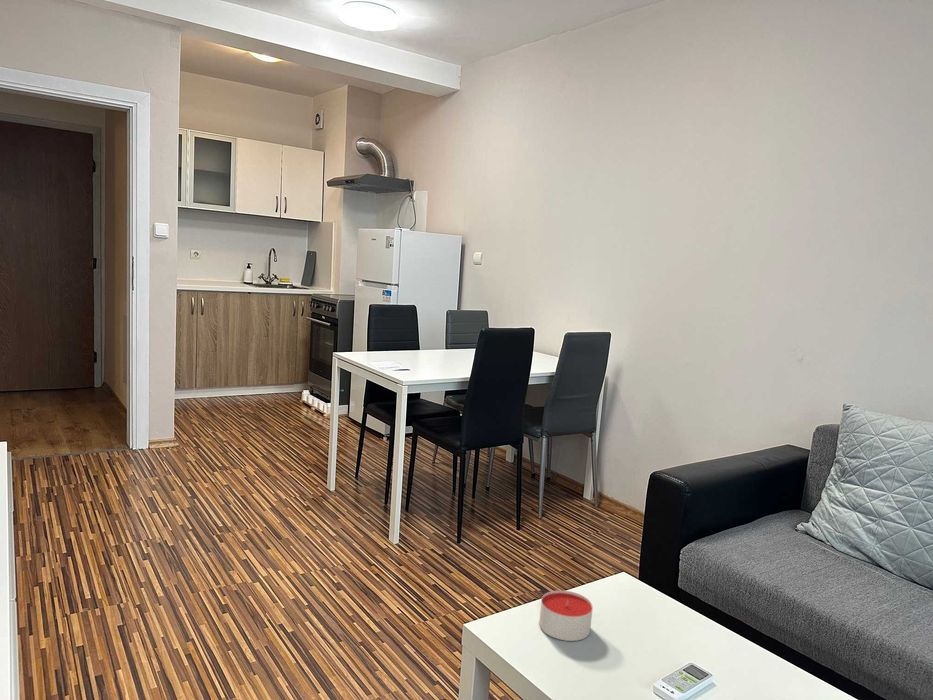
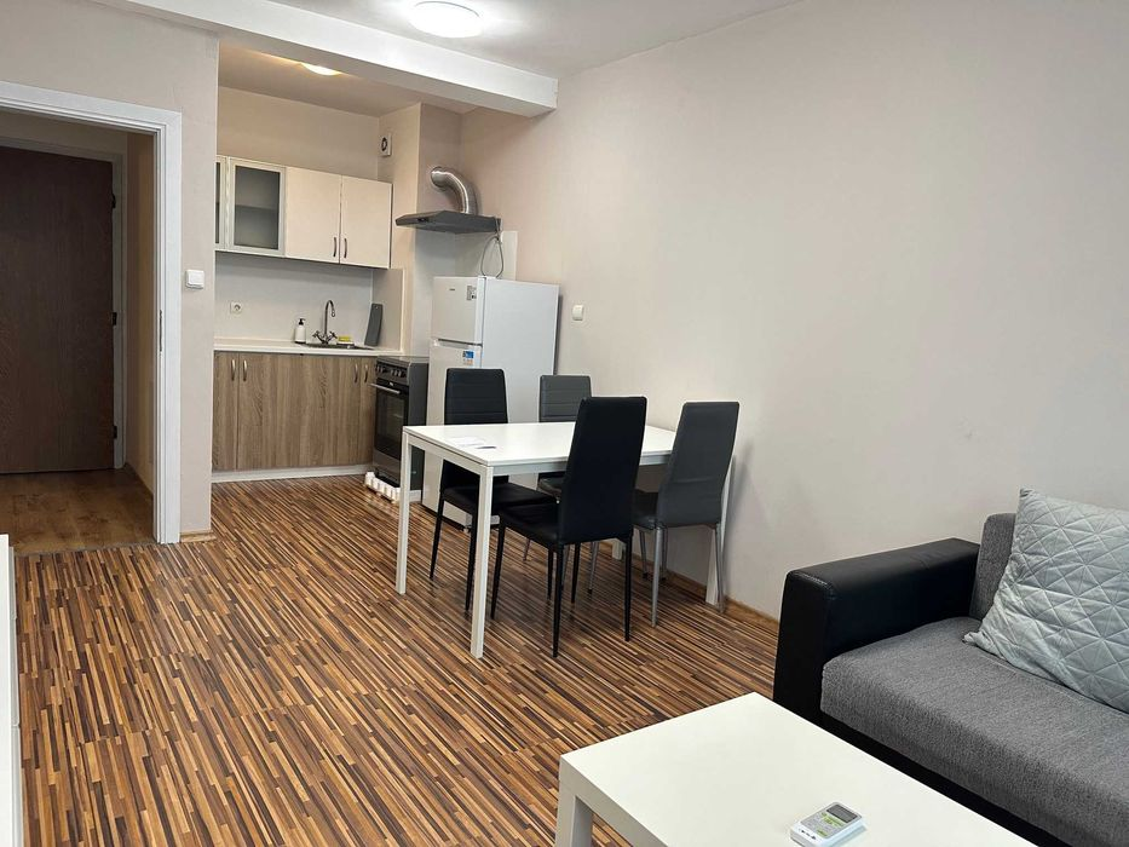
- candle (565, 614)
